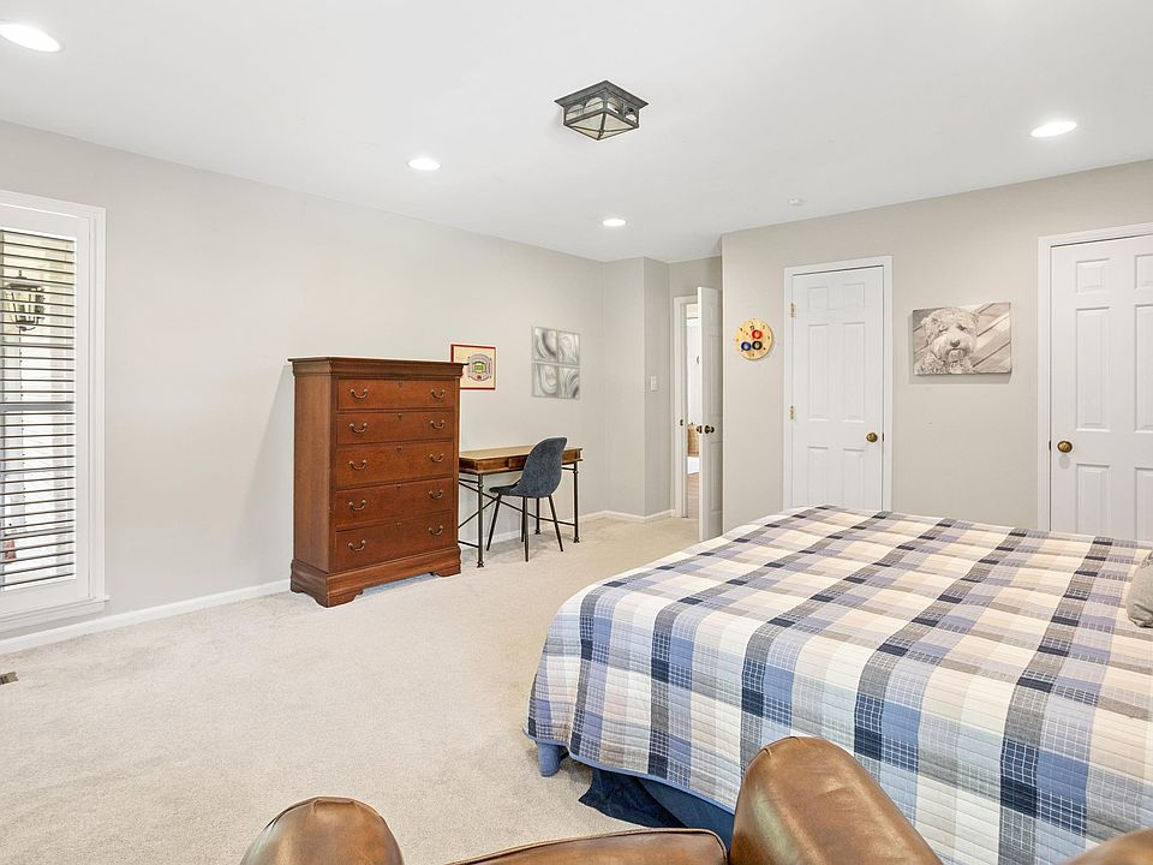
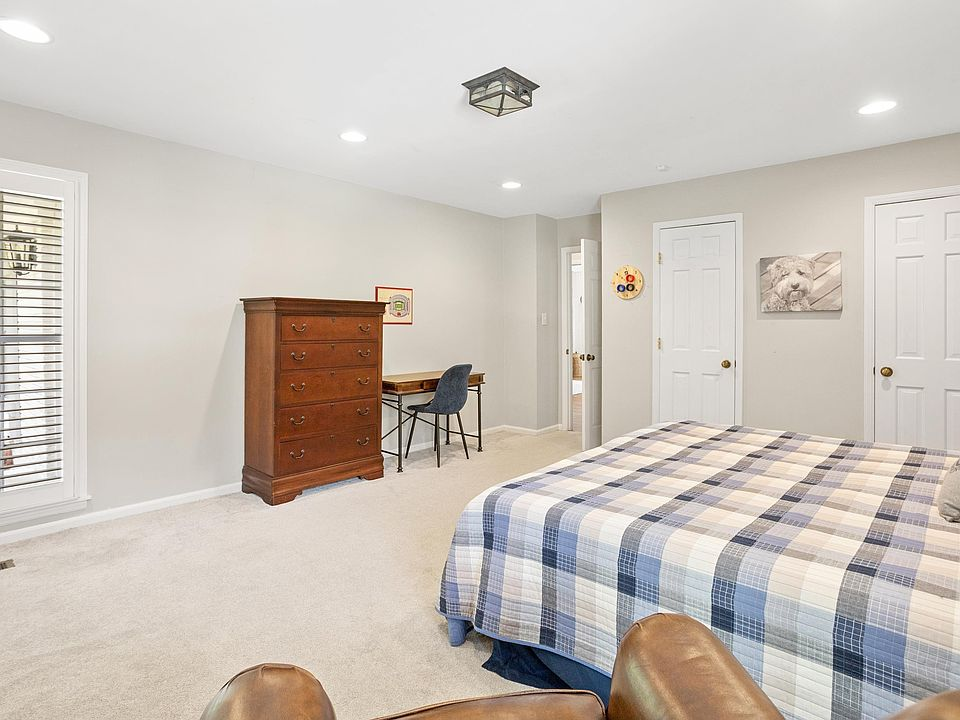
- wall art (556, 363)
